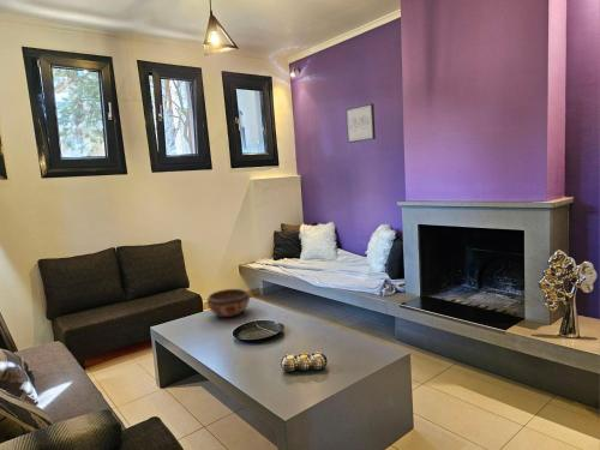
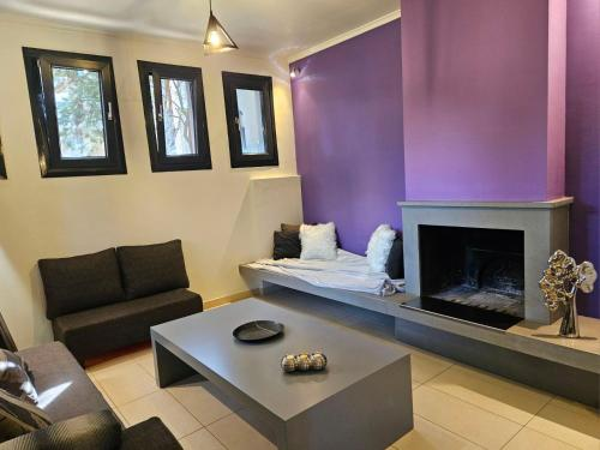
- wall art (360, 124)
- decorative bowl (228, 304)
